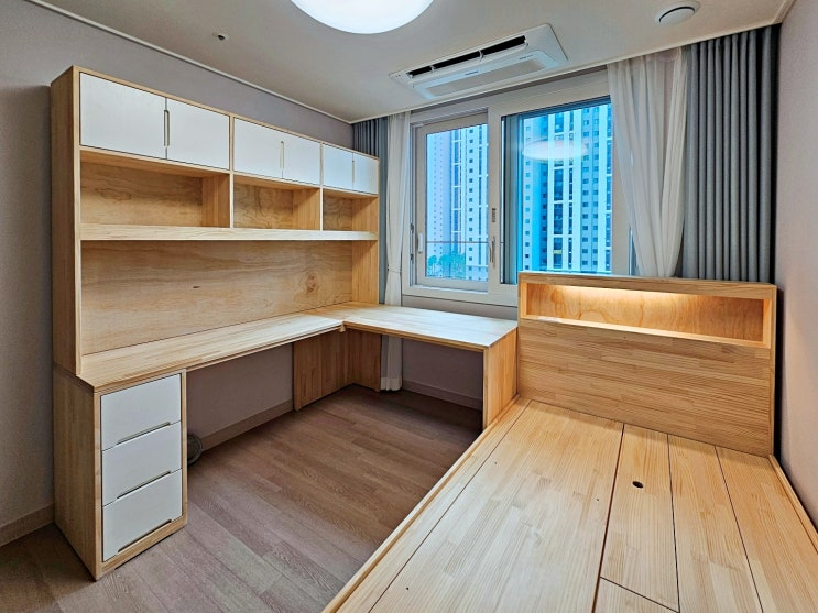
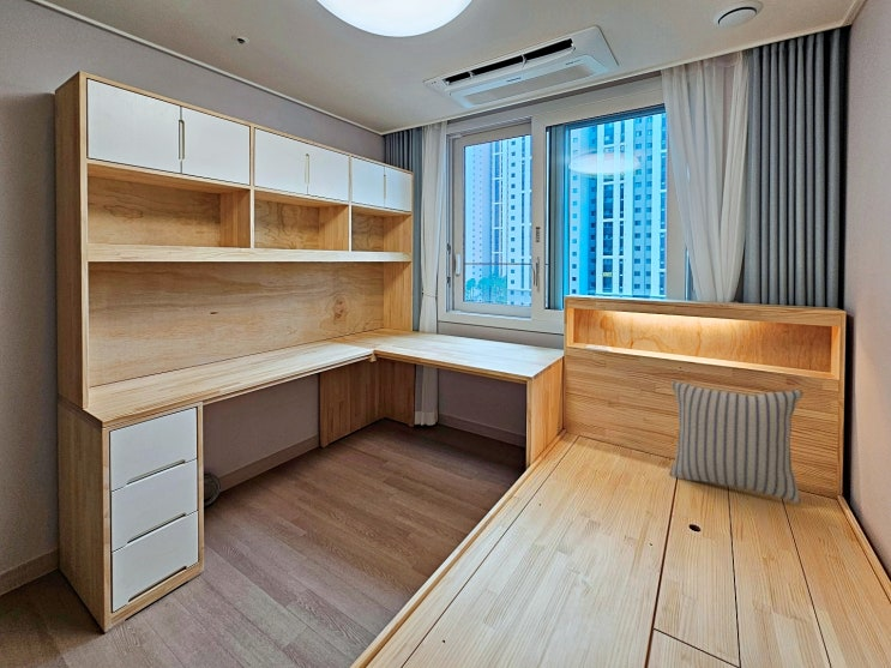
+ pillow (730, 437)
